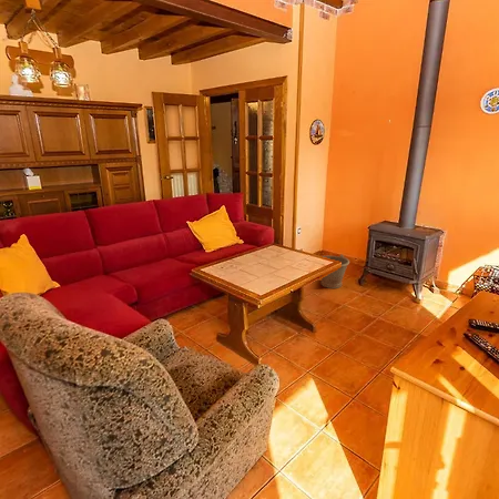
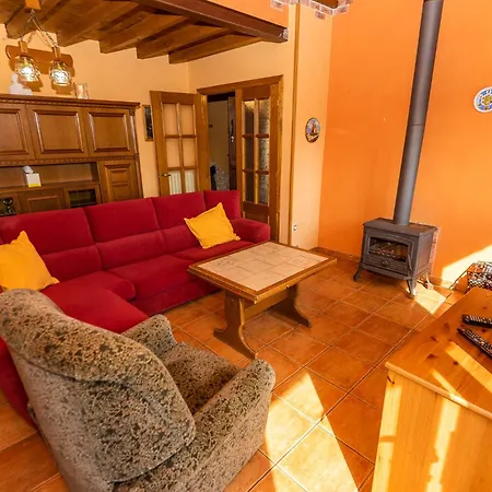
- bucket (333, 272)
